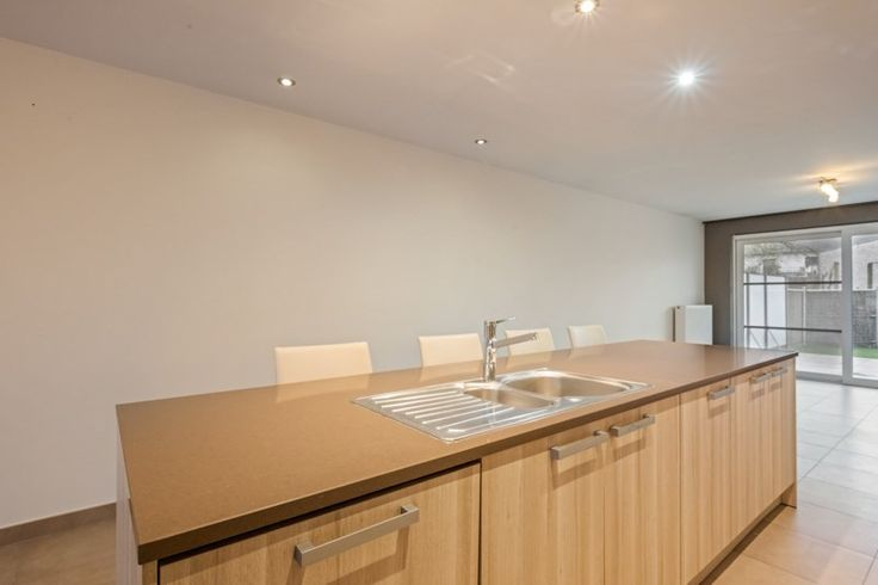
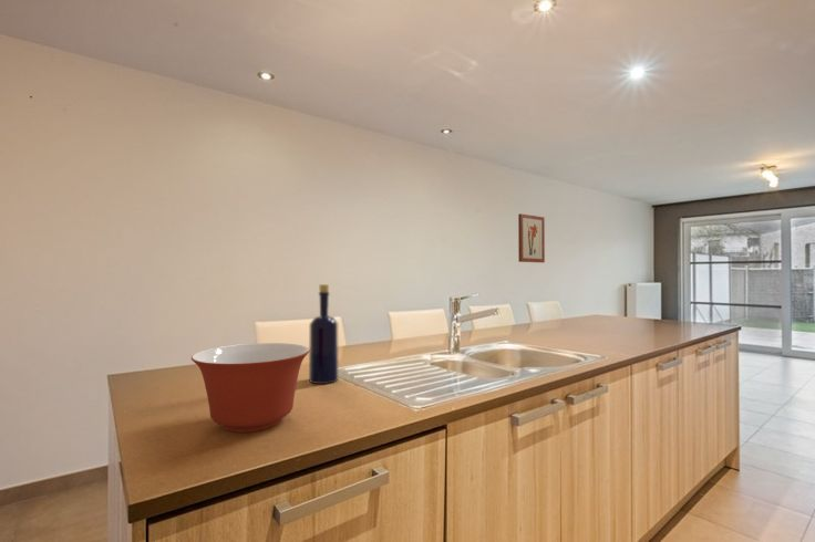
+ bottle (323, 332)
+ wall art (532, 239)
+ mixing bowl (252, 386)
